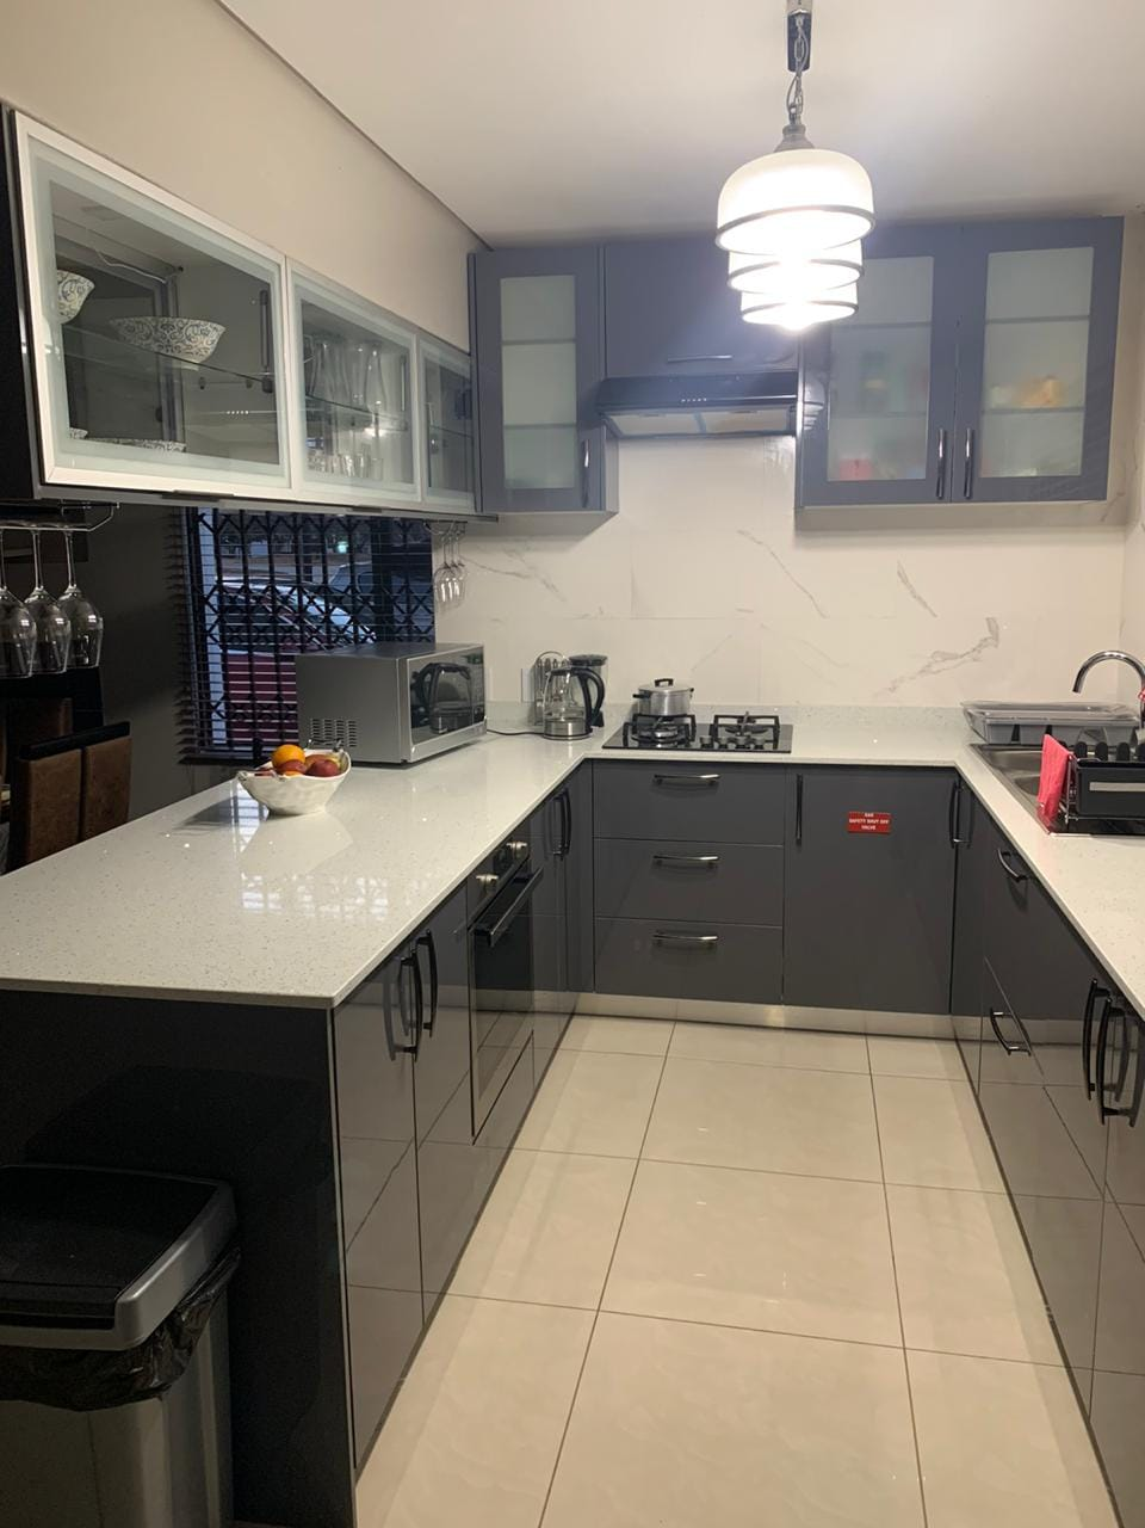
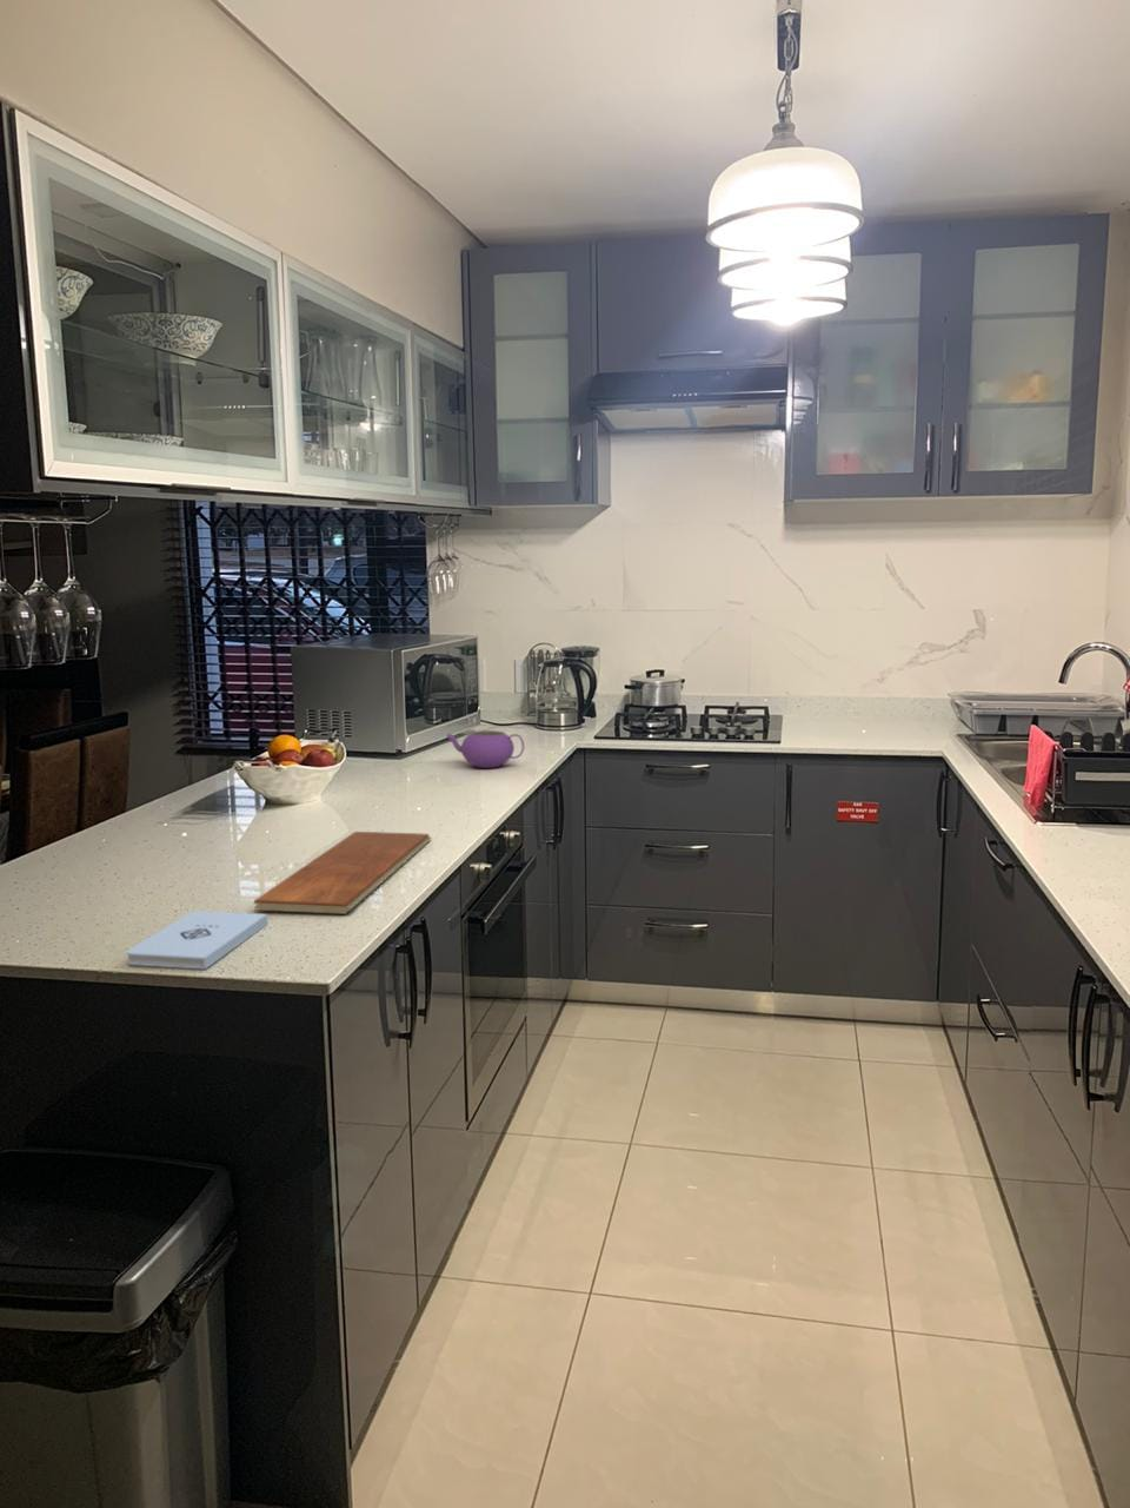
+ teapot (485, 749)
+ notepad (199, 938)
+ chopping board (353, 867)
